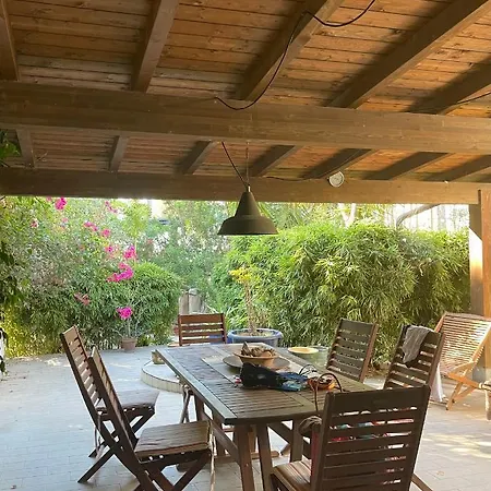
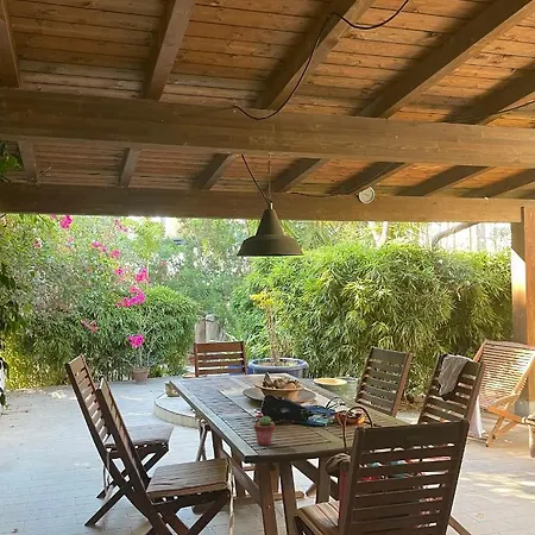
+ potted succulent (264, 429)
